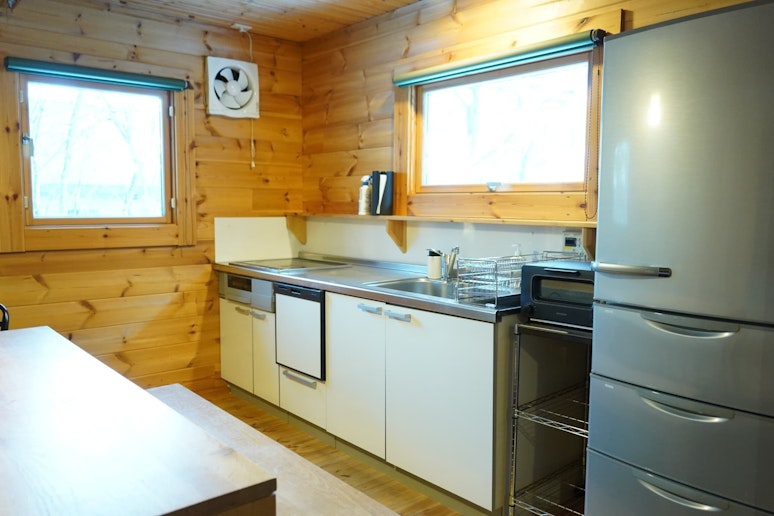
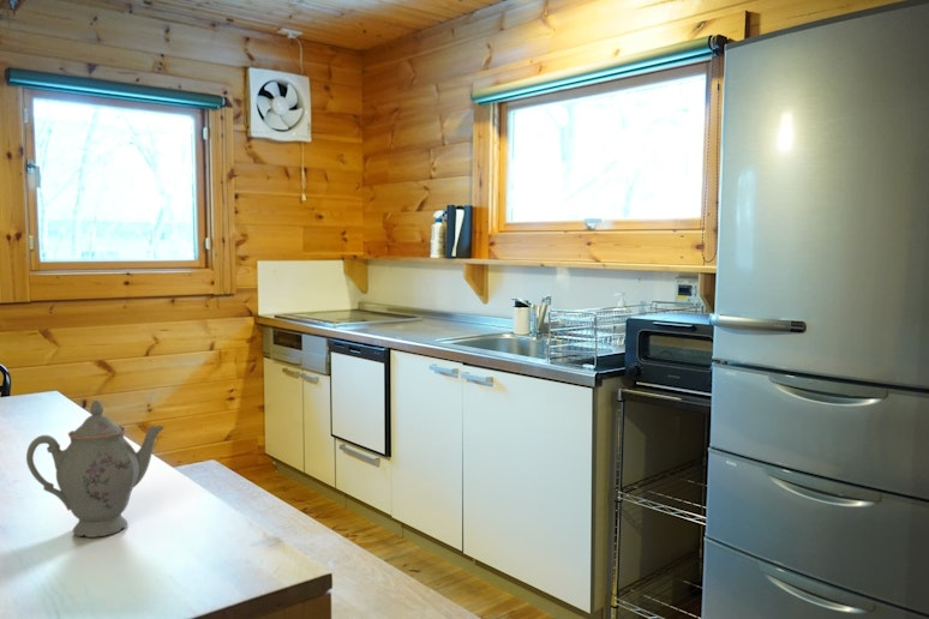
+ chinaware (98, 464)
